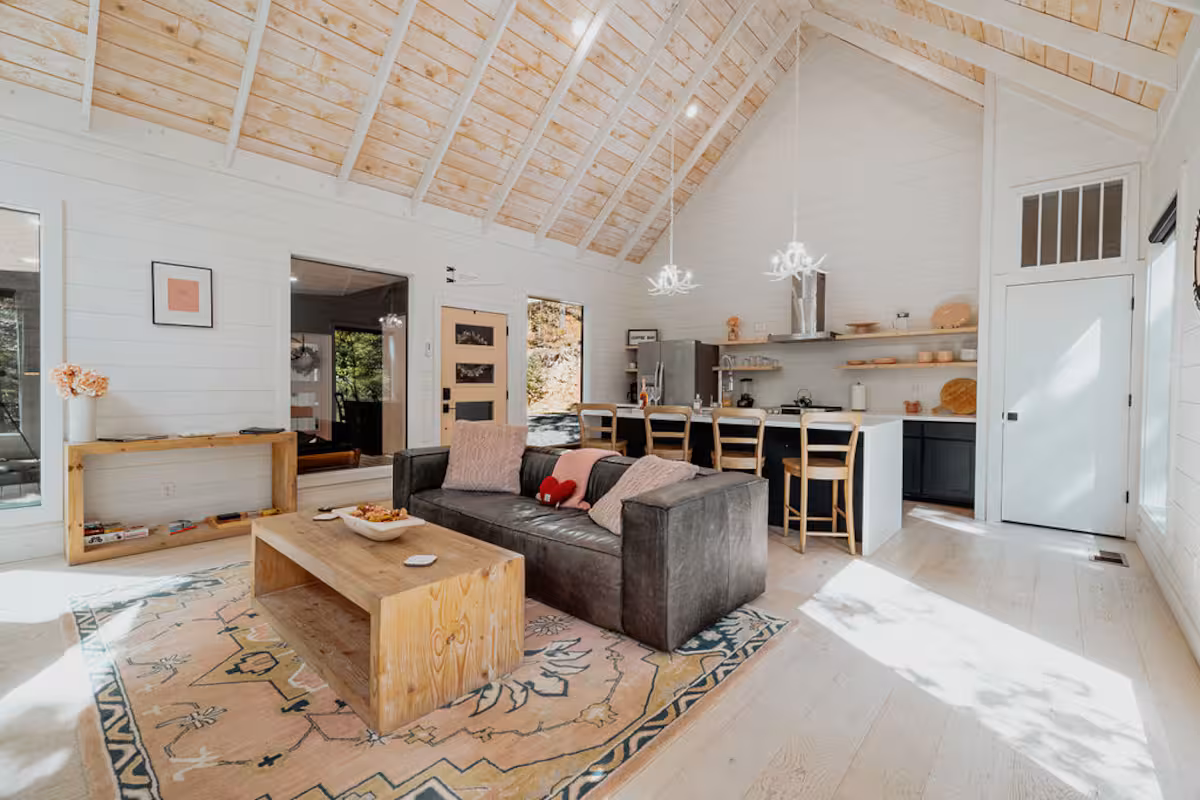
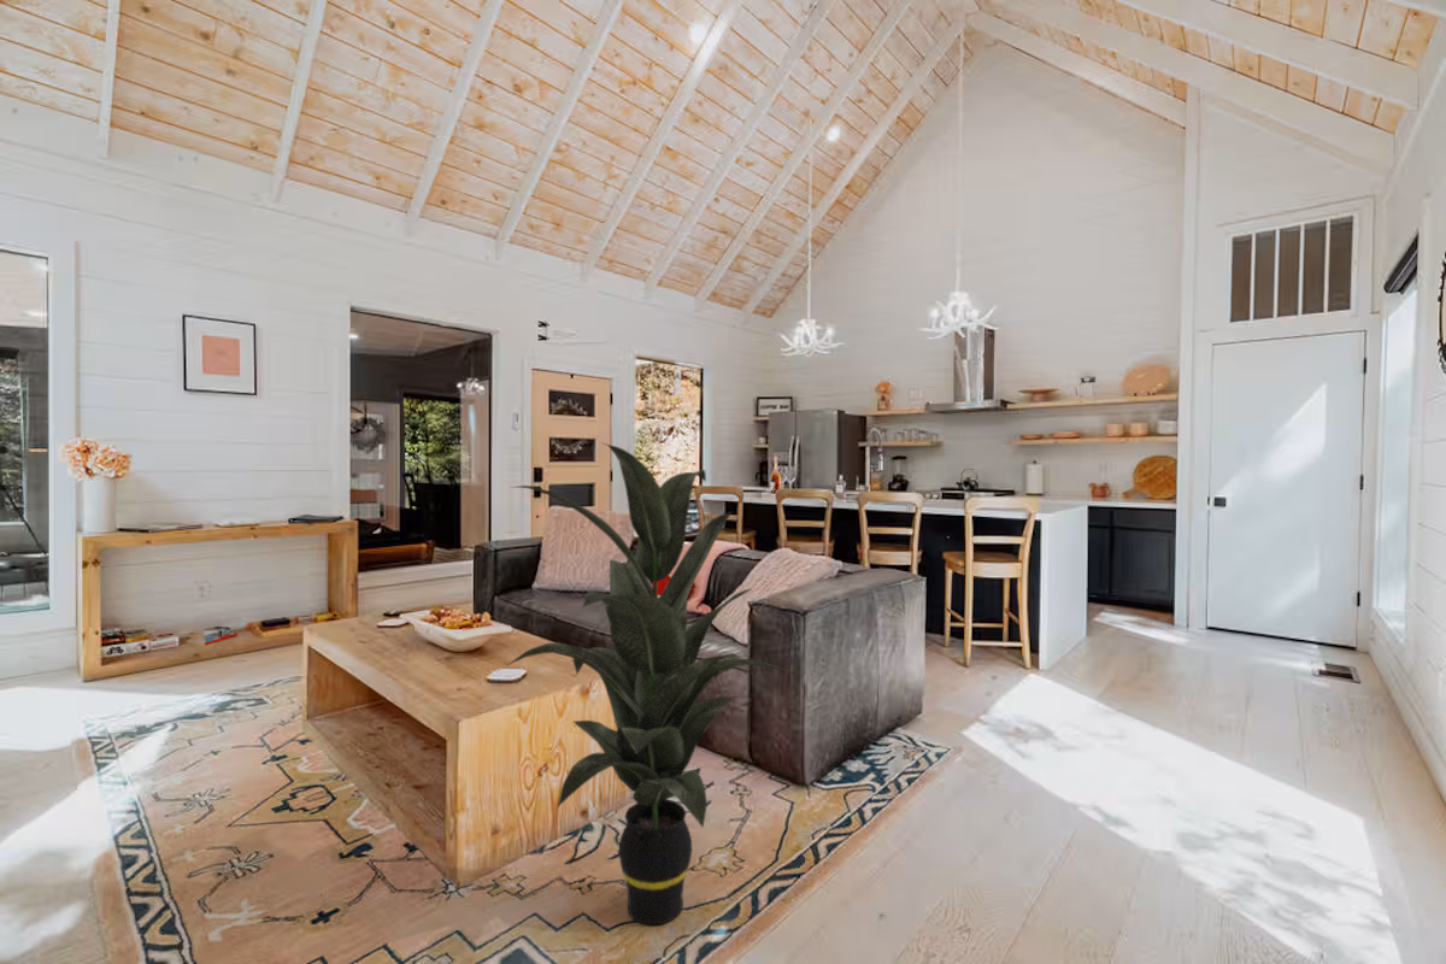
+ indoor plant (636, 678)
